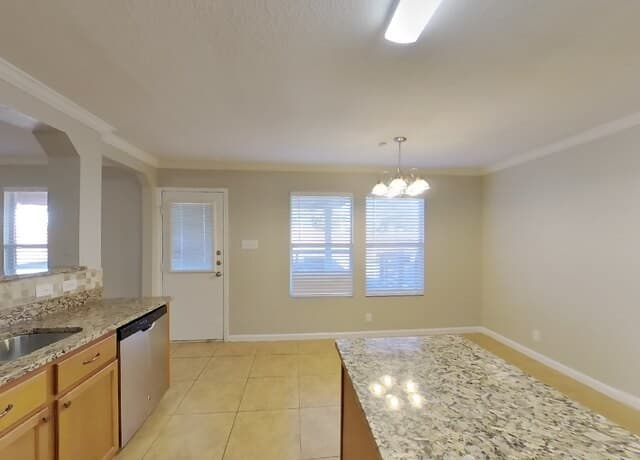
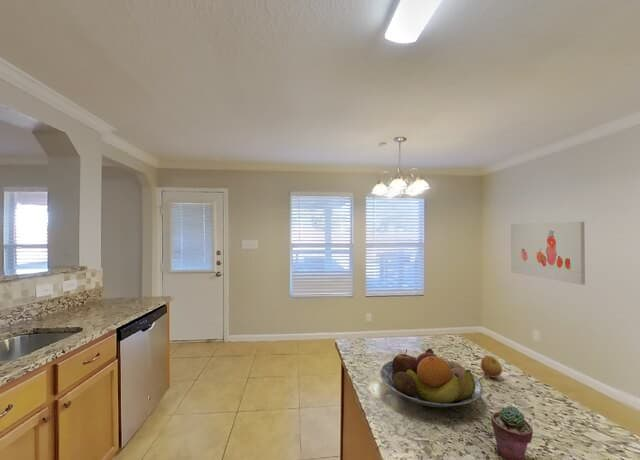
+ fruit bowl (428, 373)
+ potted succulent (511, 431)
+ apple (491, 367)
+ wall art (542, 250)
